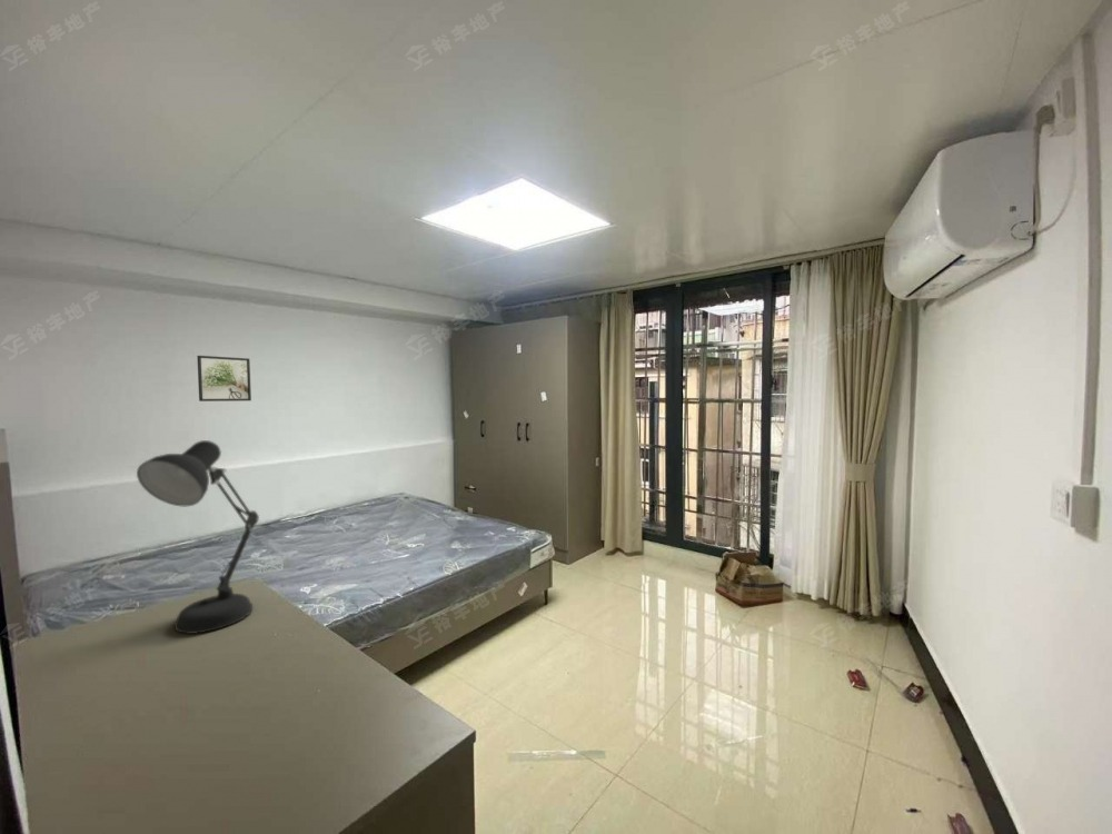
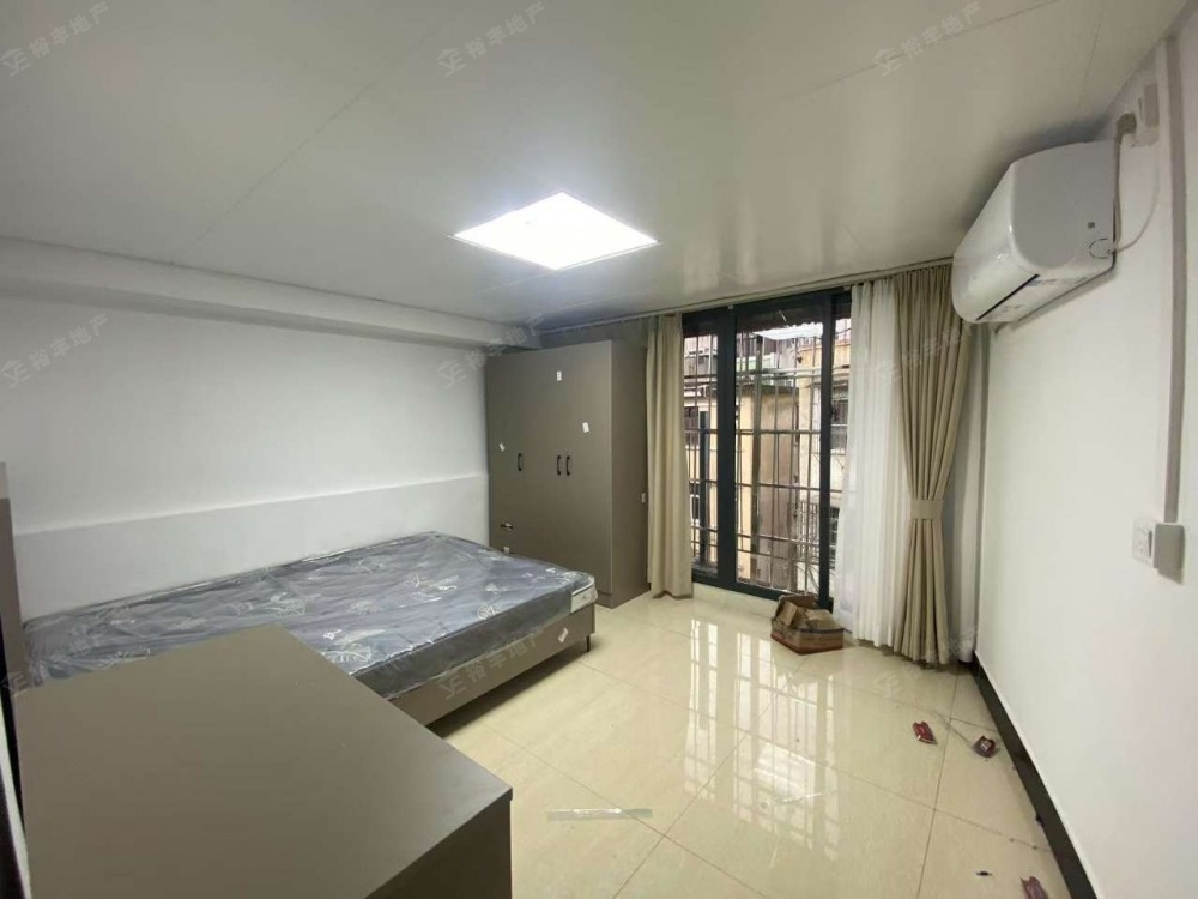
- desk lamp (195, 504)
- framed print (225, 378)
